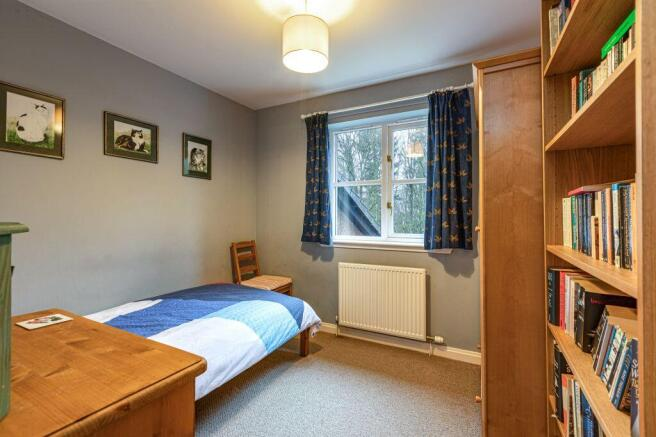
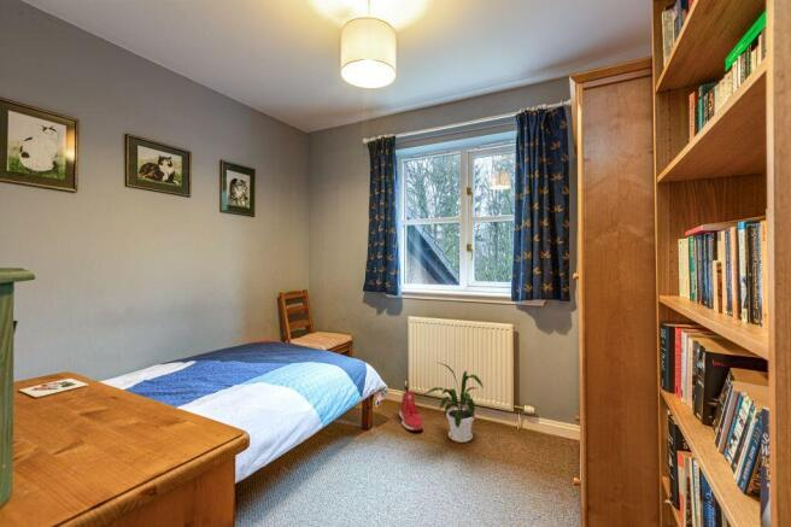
+ house plant (457, 402)
+ sneaker (410, 408)
